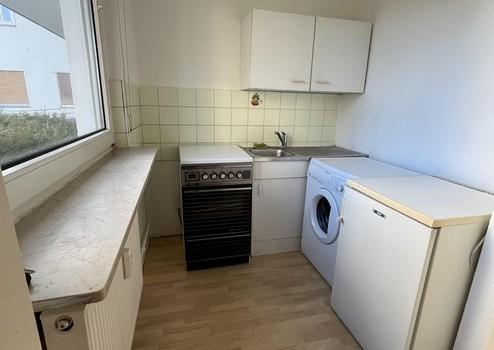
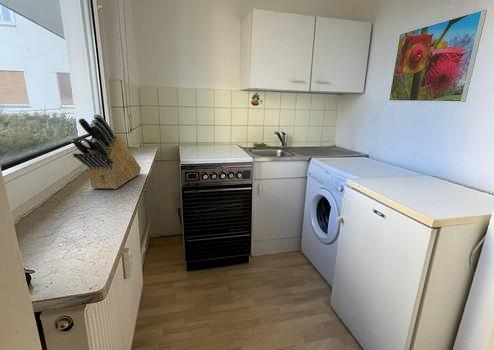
+ knife block (109, 149)
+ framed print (428, 63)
